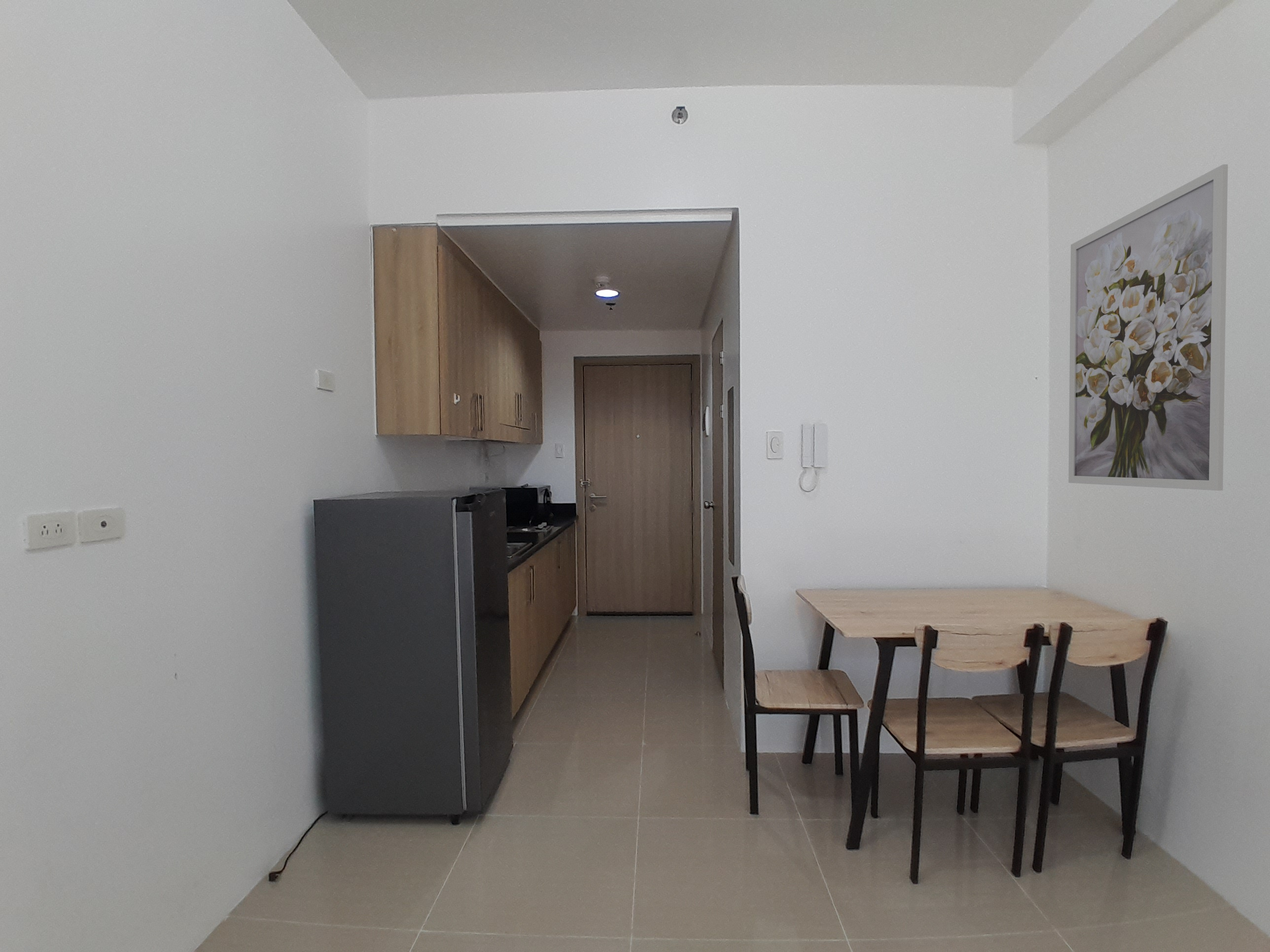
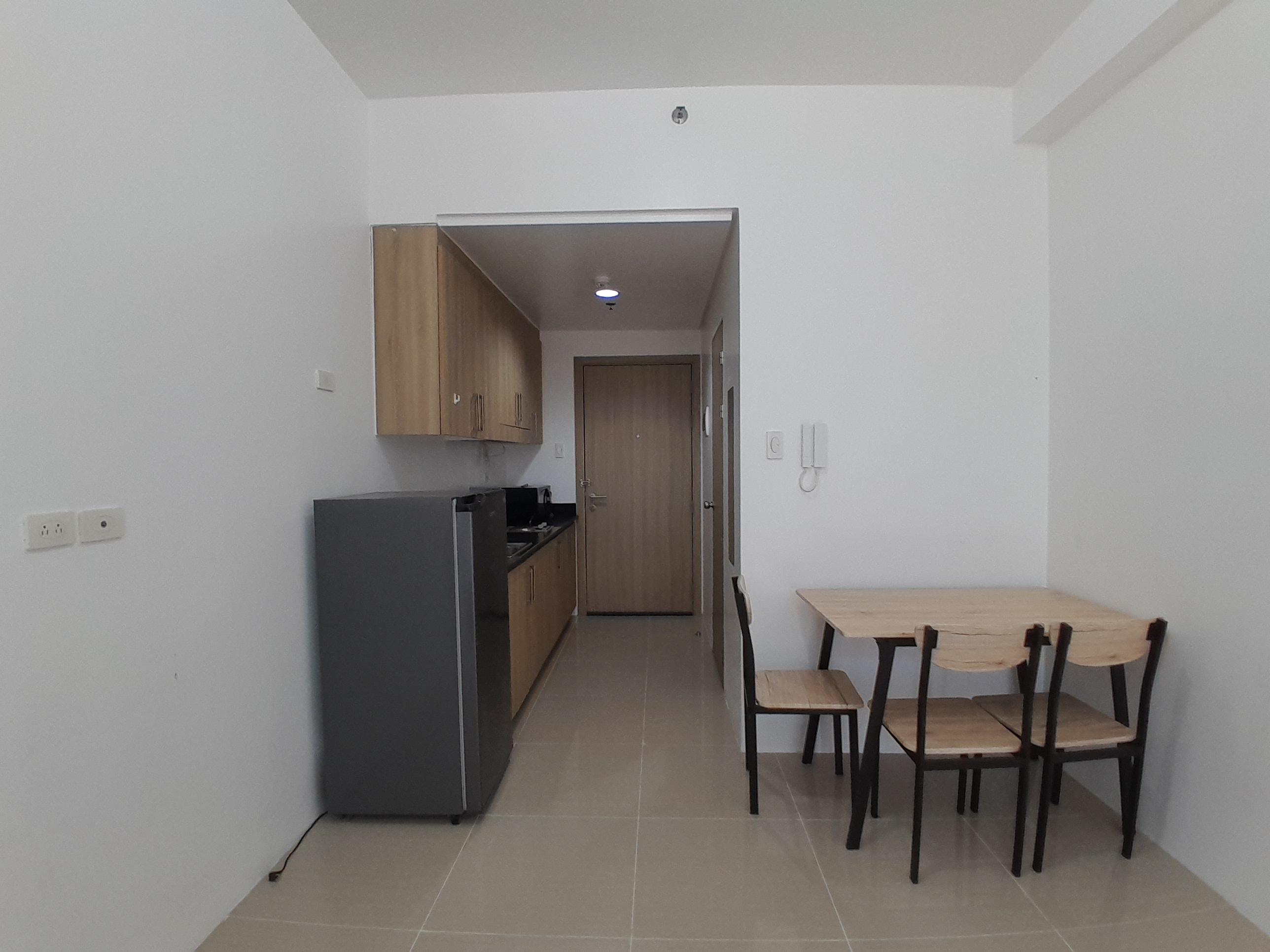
- wall art (1135, 349)
